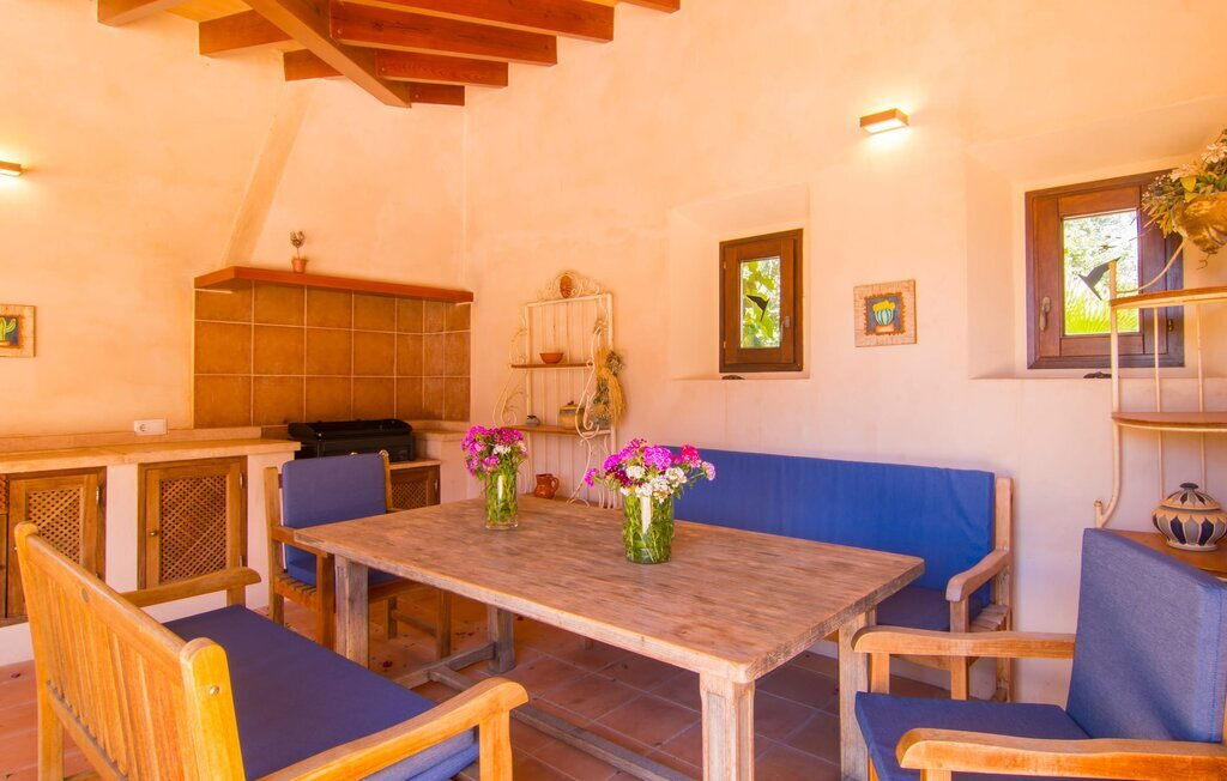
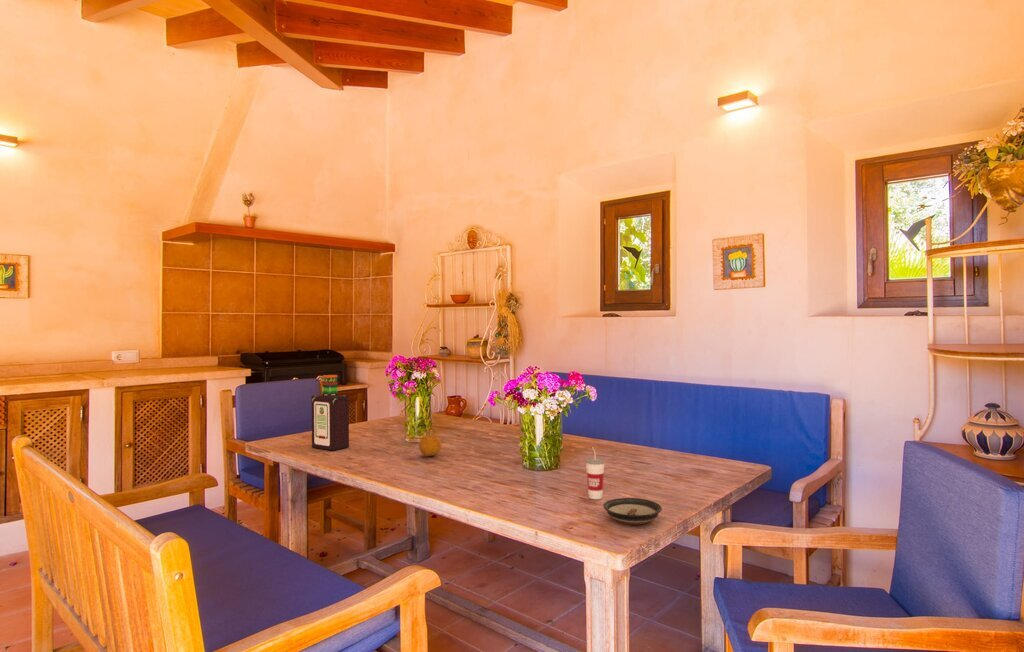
+ saucer (632, 513)
+ bottle (330, 411)
+ cup (595, 472)
+ fruit (430, 445)
